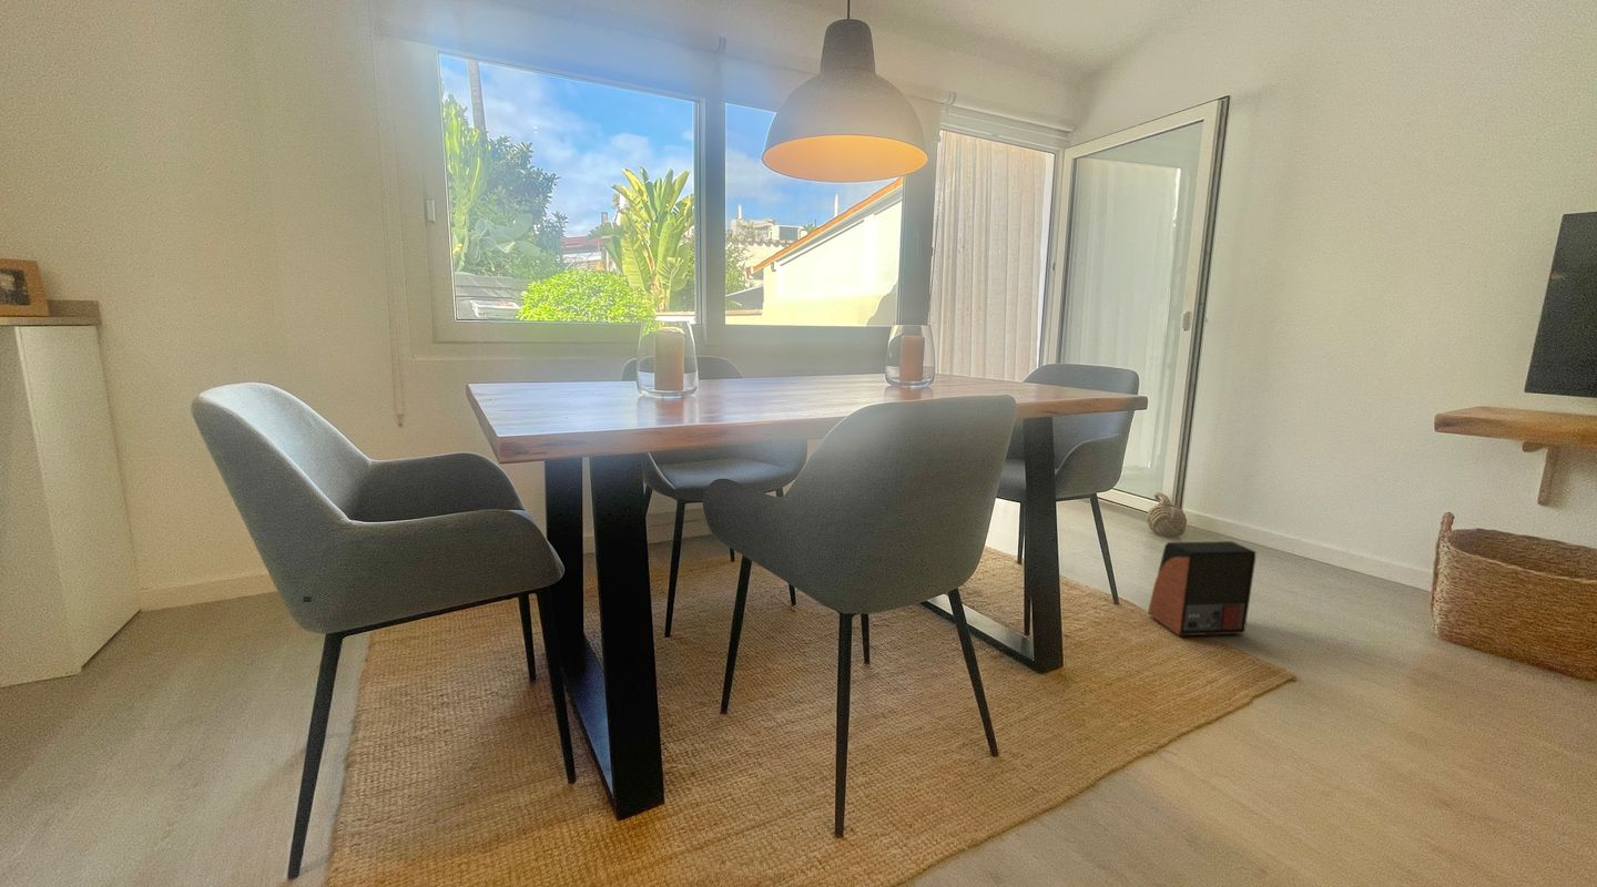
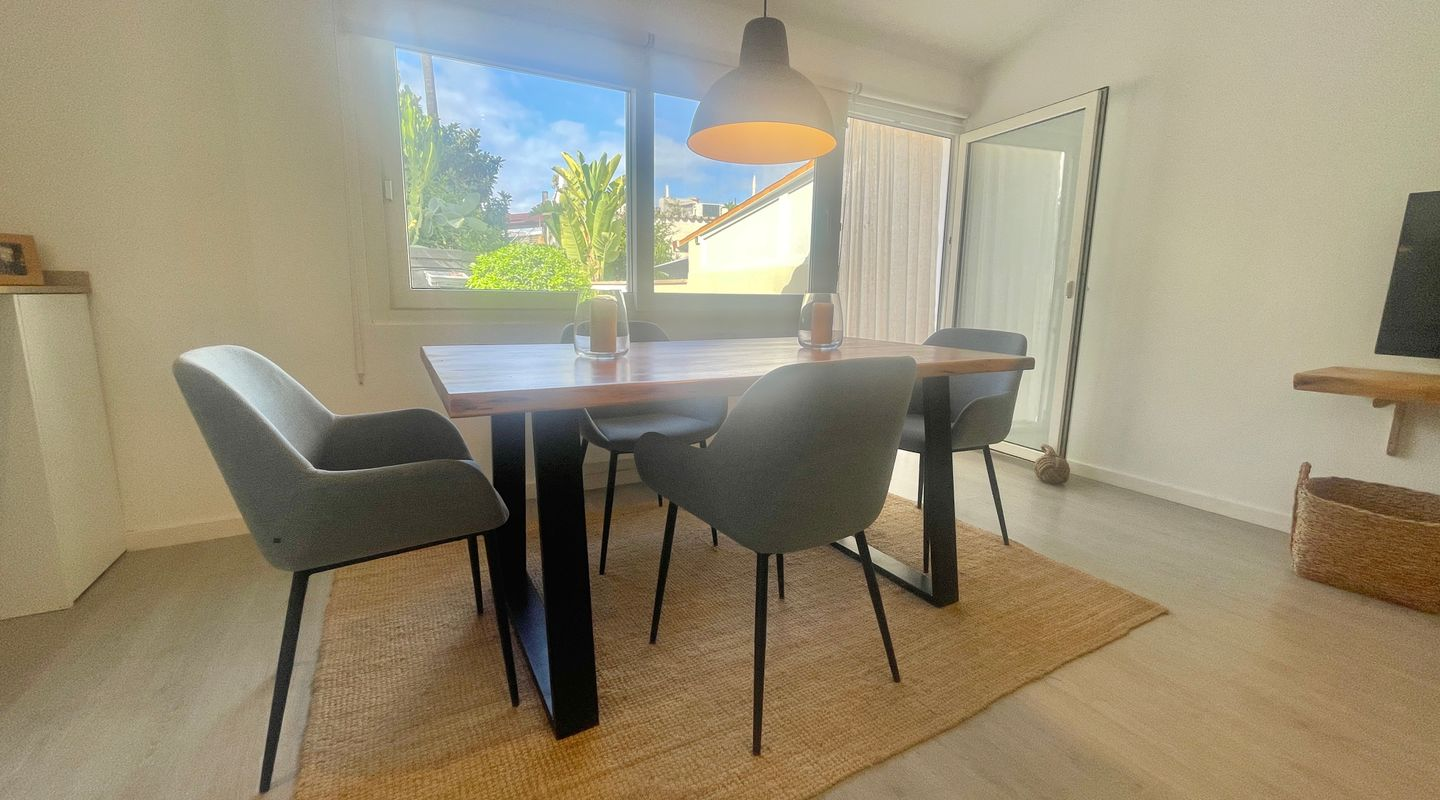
- speaker (1200, 585)
